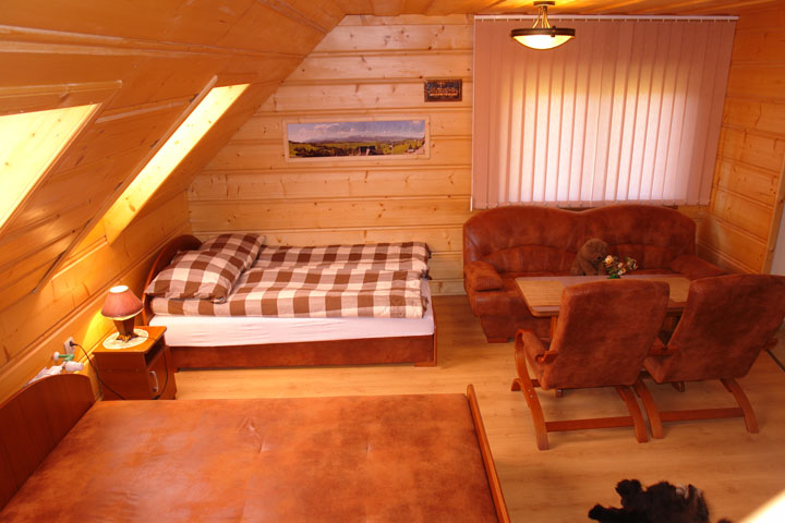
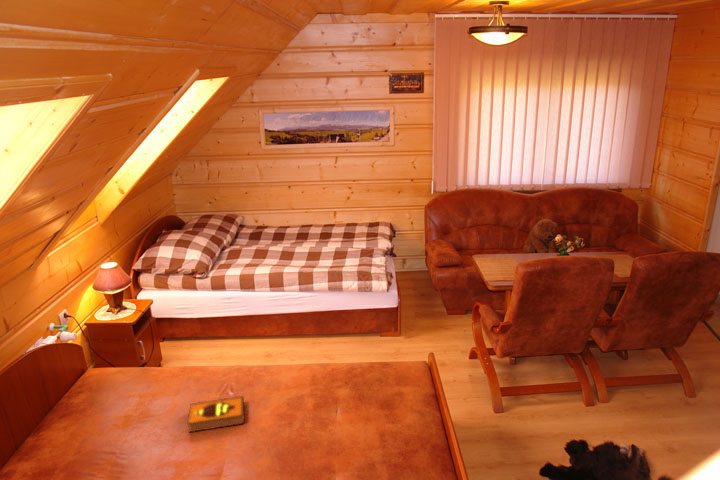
+ hardback book (217, 412)
